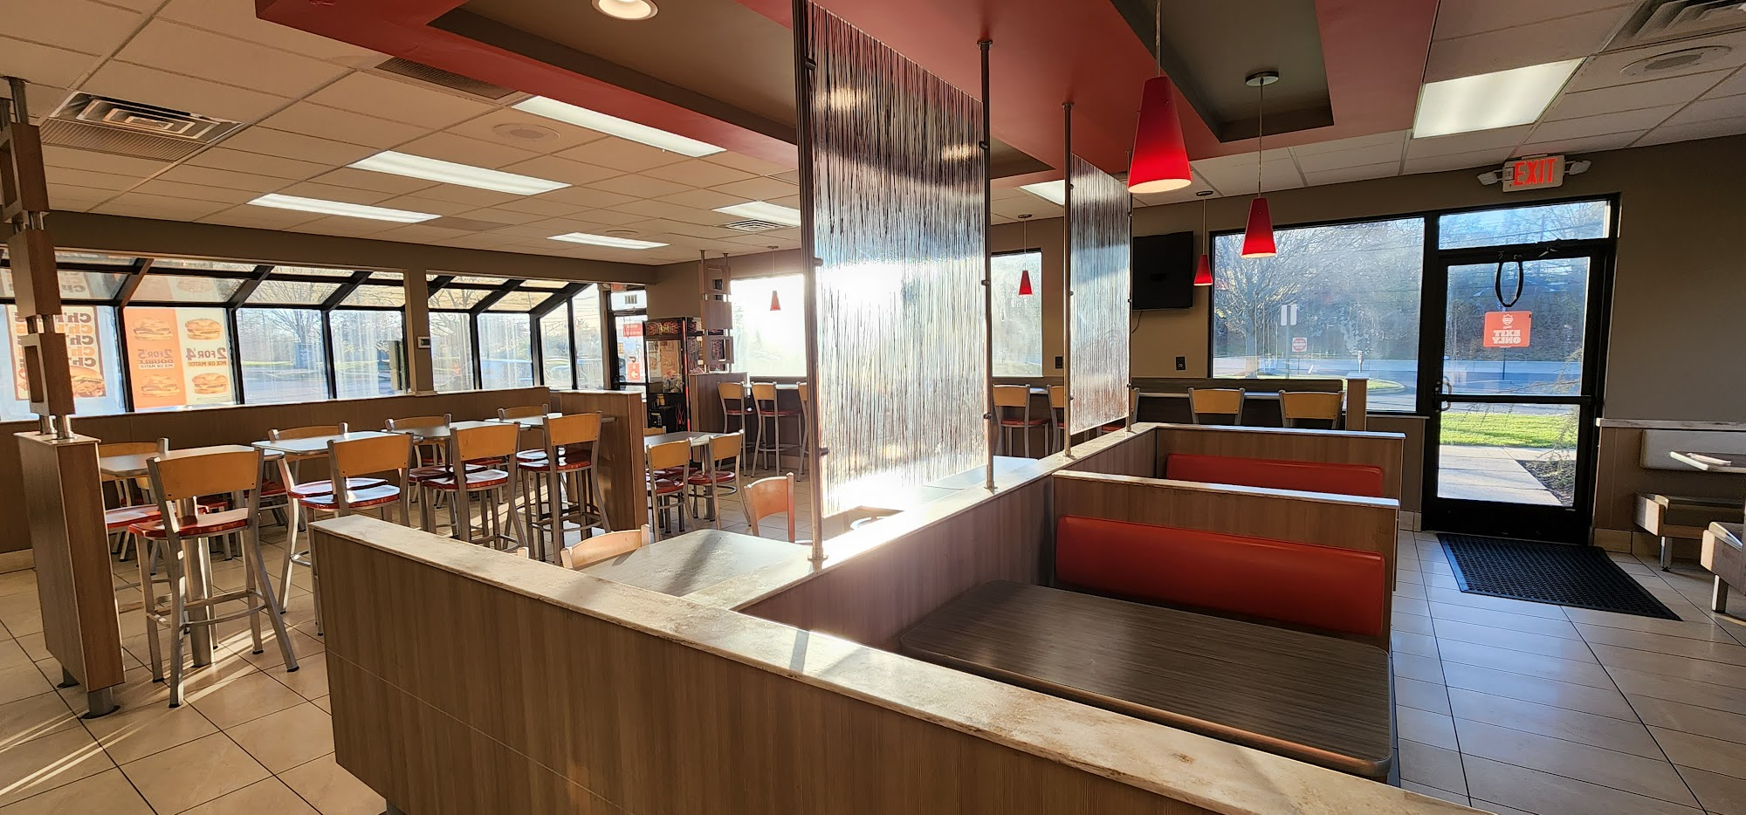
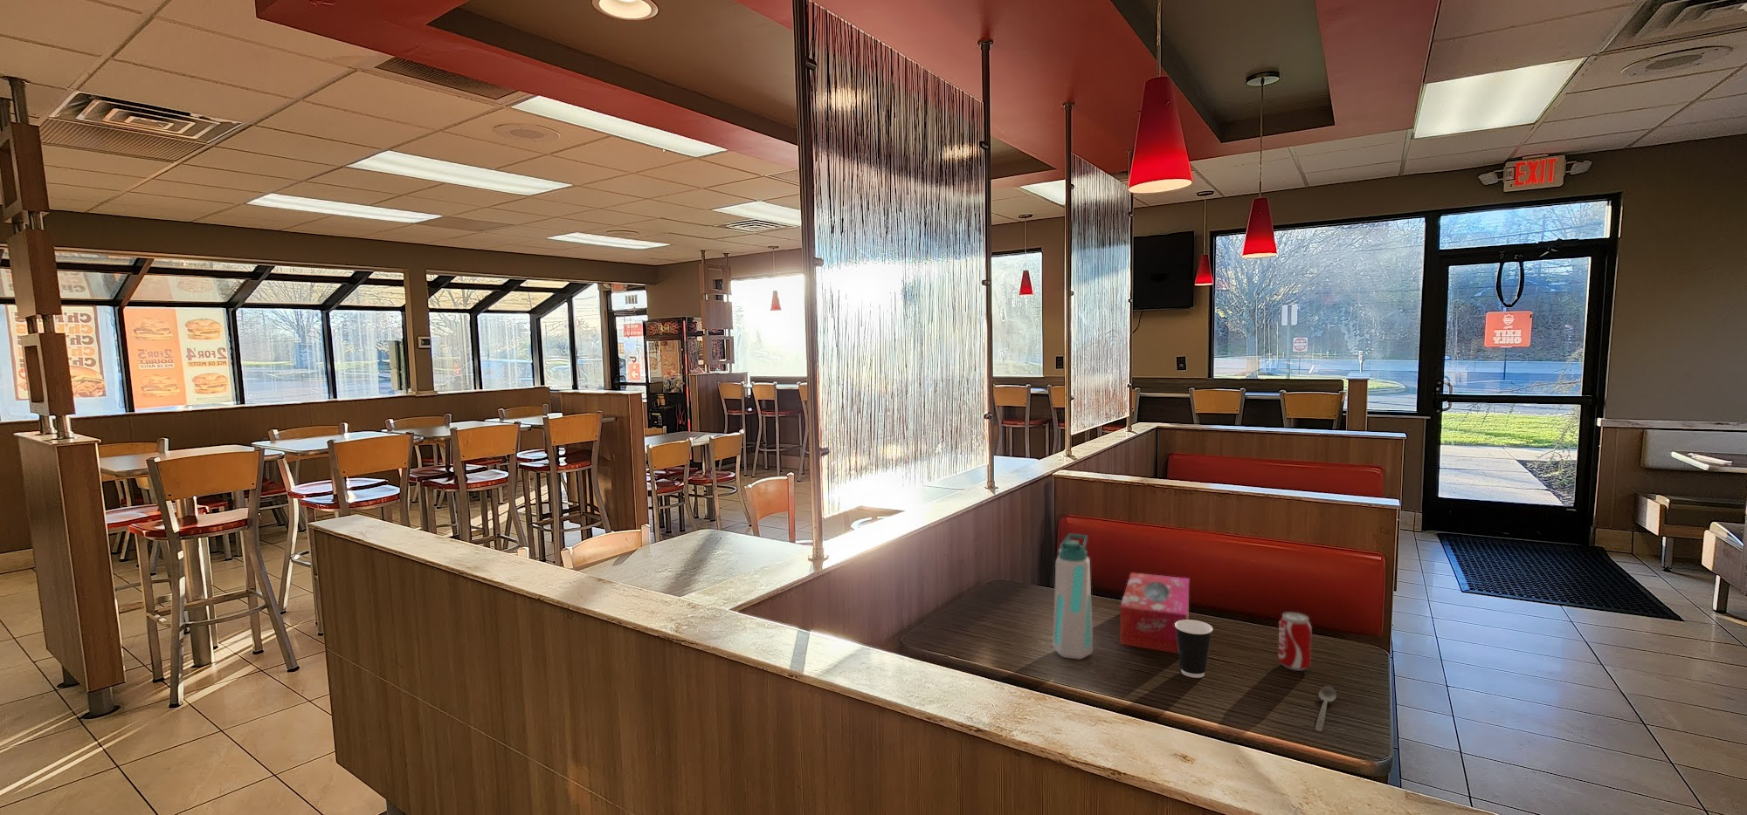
+ dixie cup (1192, 649)
+ spoon (1324, 708)
+ beverage can (1295, 641)
+ water bottle (1073, 596)
+ tissue box (1155, 610)
